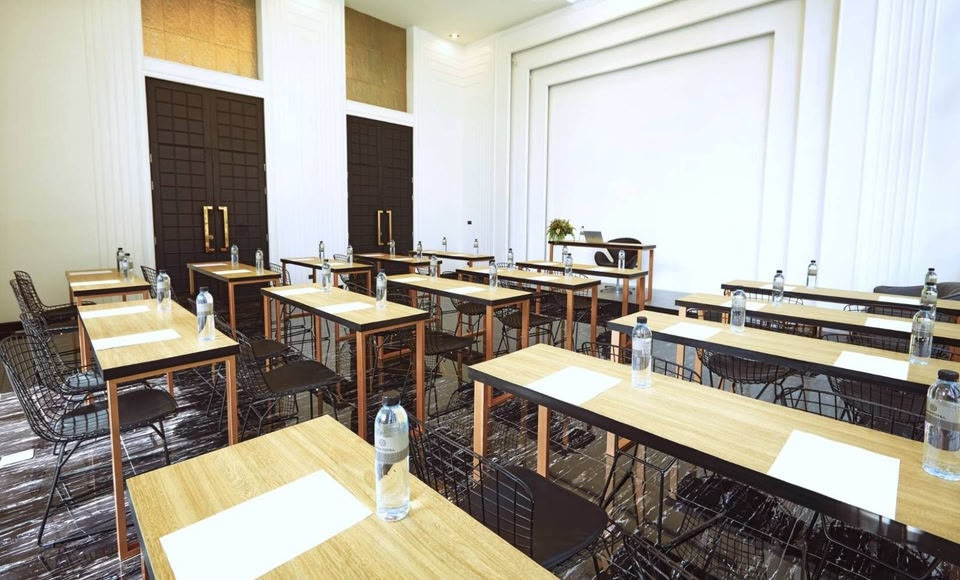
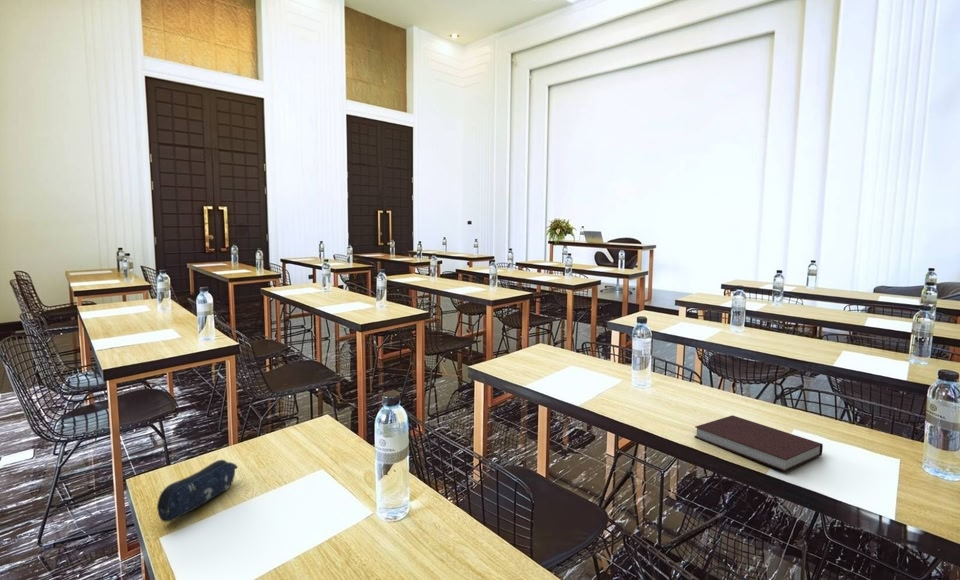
+ pencil case (198, 488)
+ notebook (755, 440)
